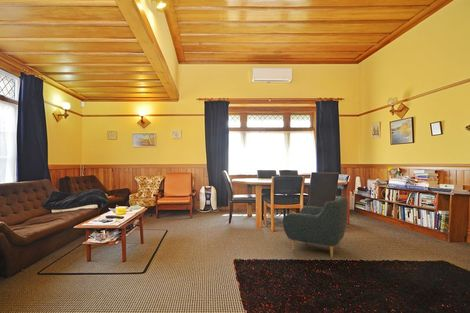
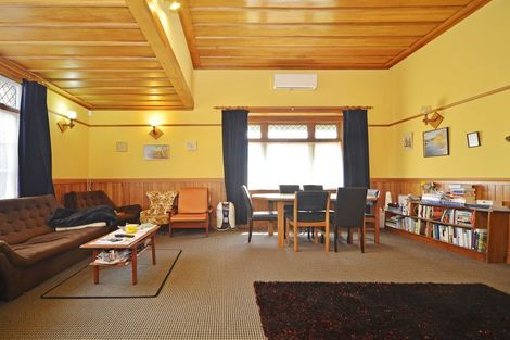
- armchair (314, 222)
